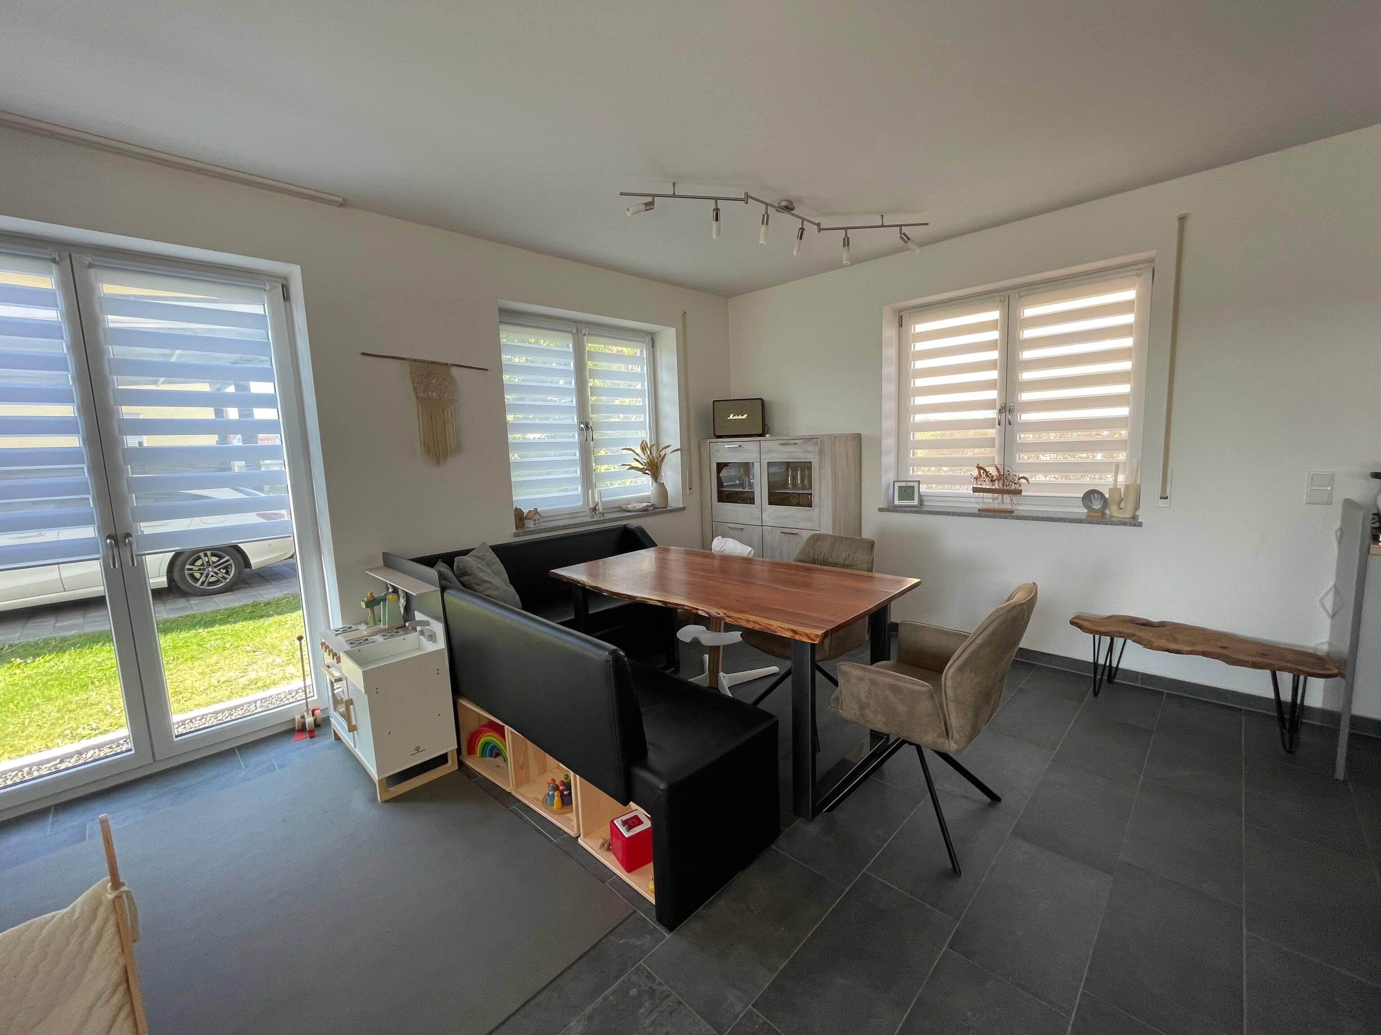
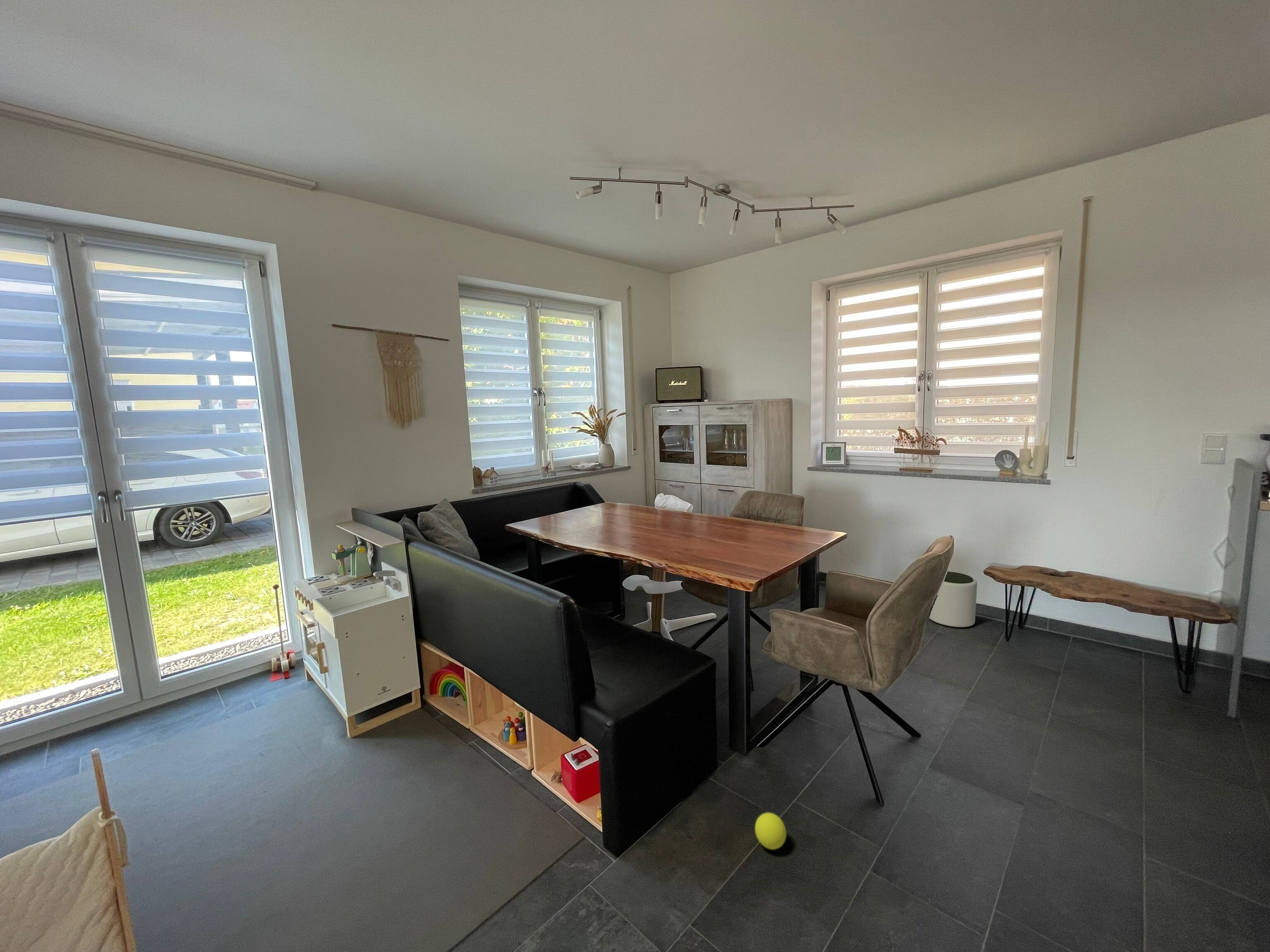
+ ball (770, 831)
+ plant pot (951, 599)
